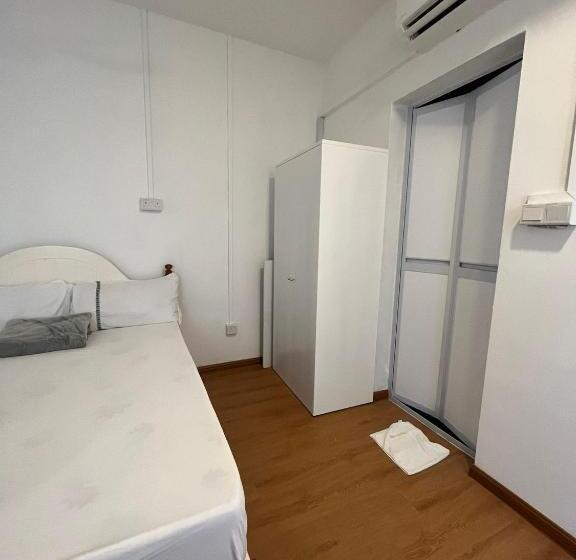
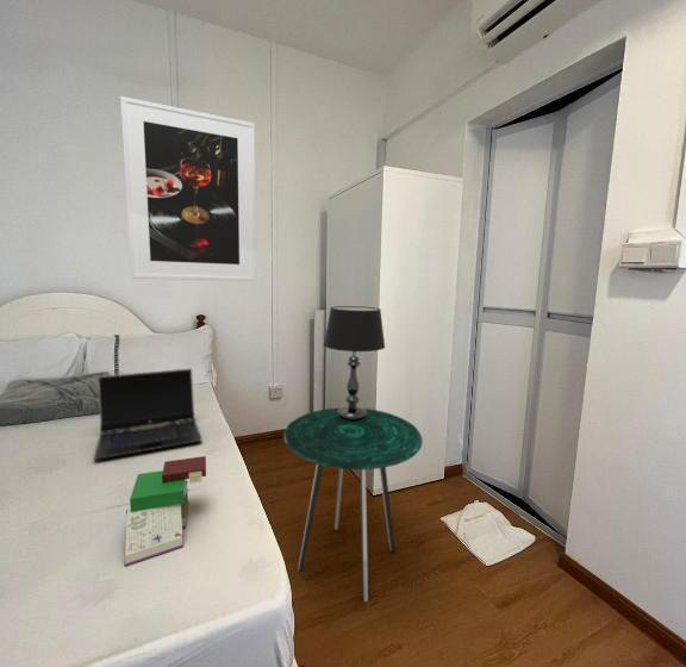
+ book (167, 500)
+ side table (360, 495)
+ table lamp (354, 363)
+ laptop computer (149, 410)
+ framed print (194, 198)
